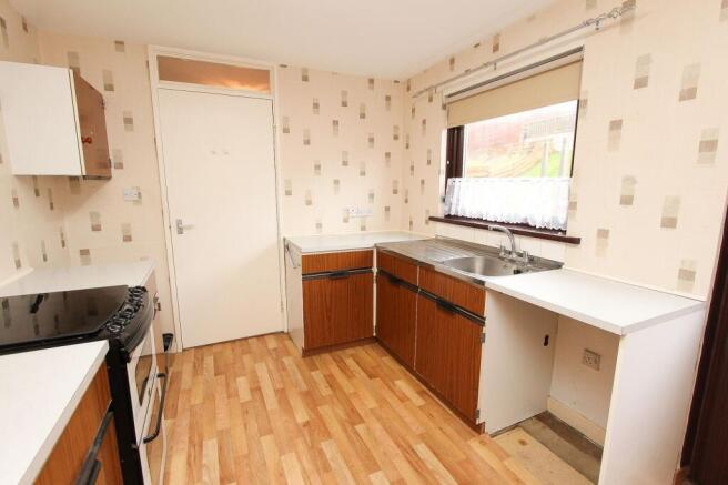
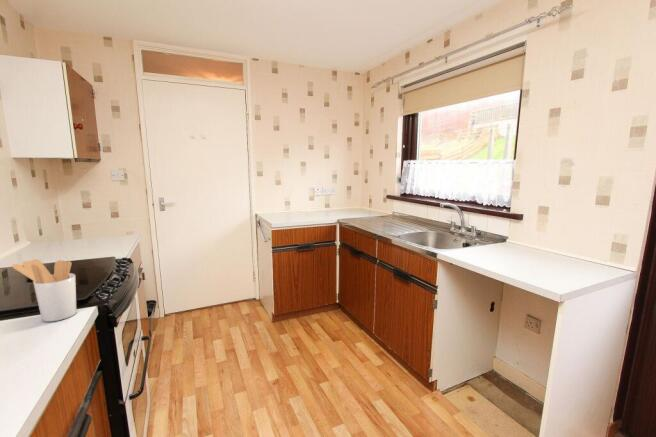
+ utensil holder (47, 287)
